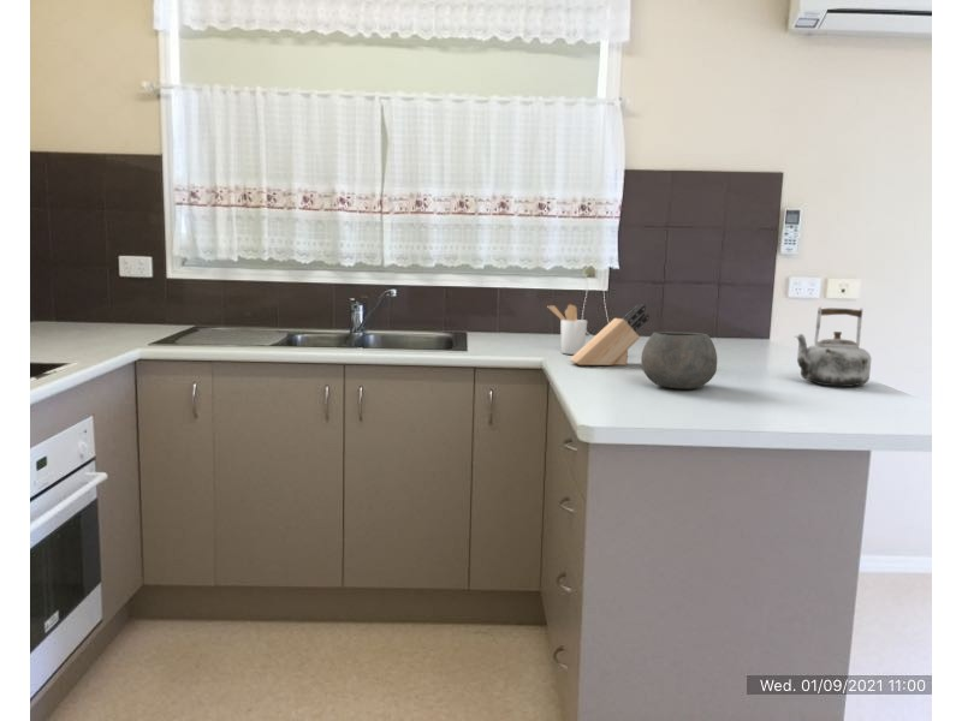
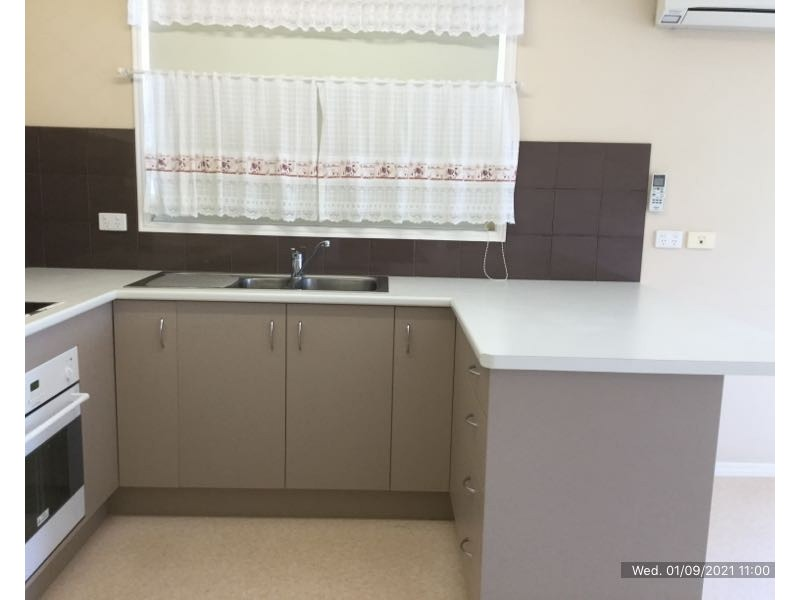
- knife block (610, 333)
- kettle (830, 345)
- utensil holder (566, 328)
- bowl (678, 359)
